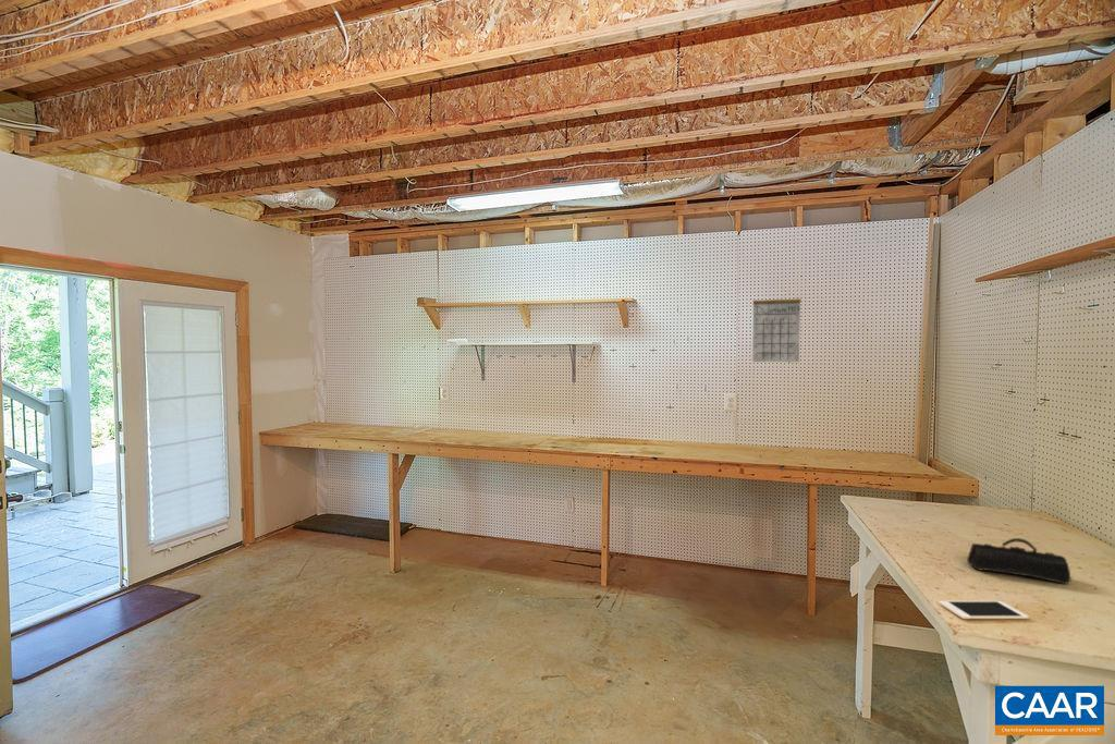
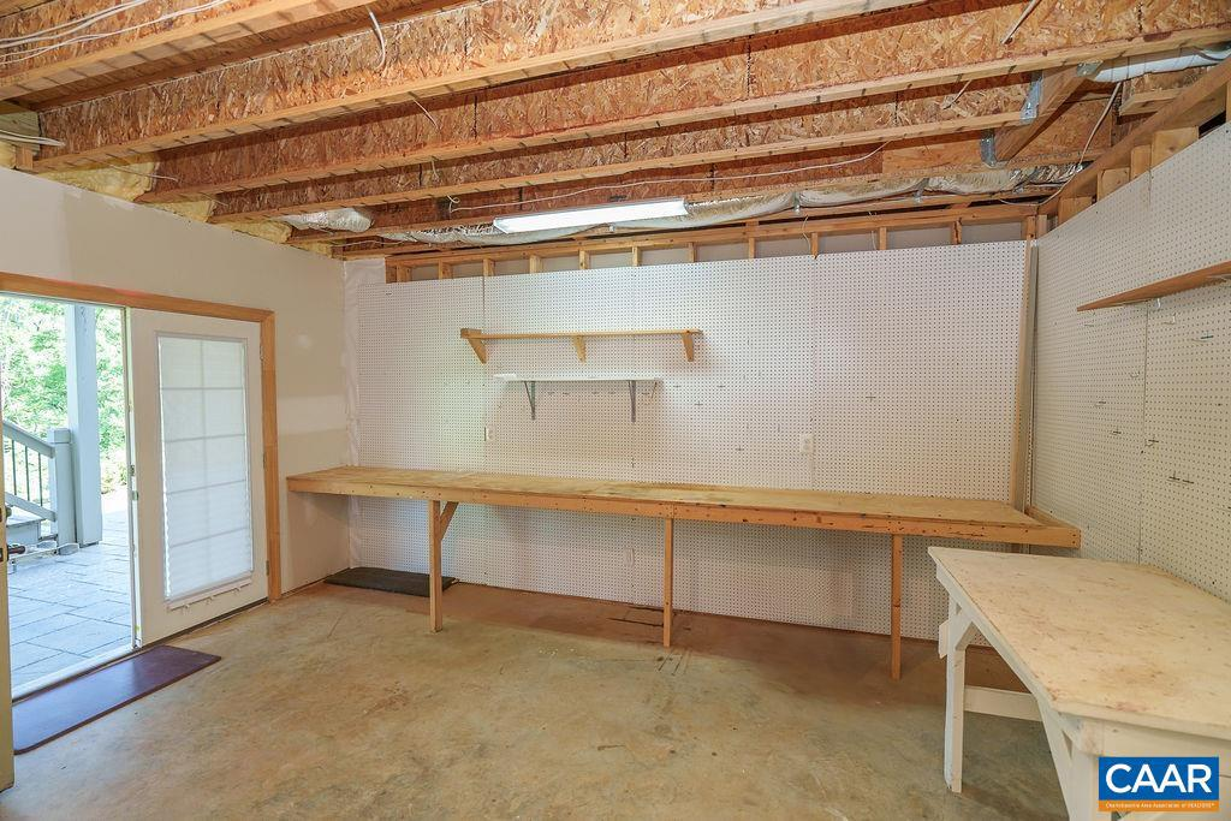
- cell phone (982, 609)
- pencil case (1017, 556)
- calendar (775, 322)
